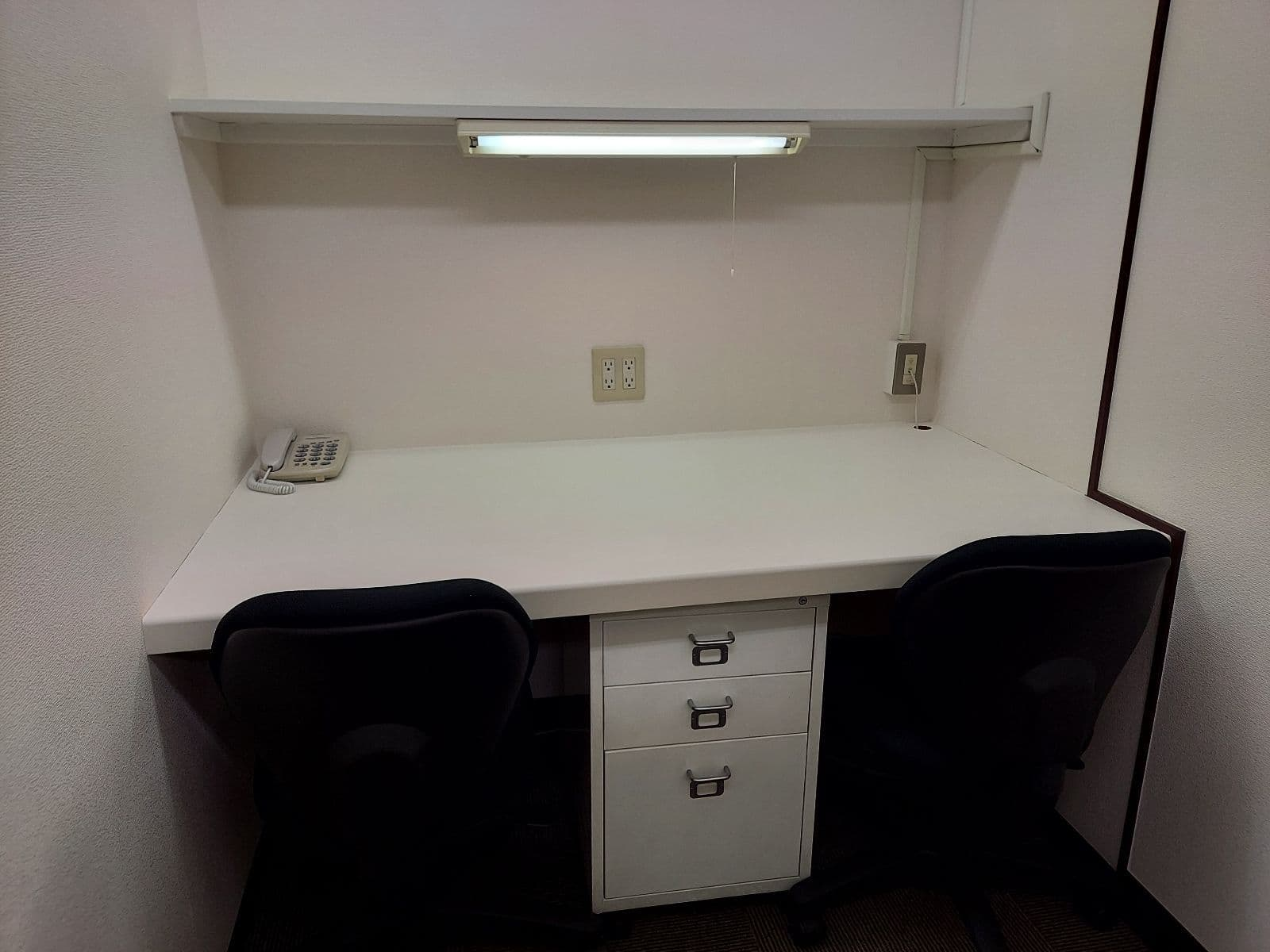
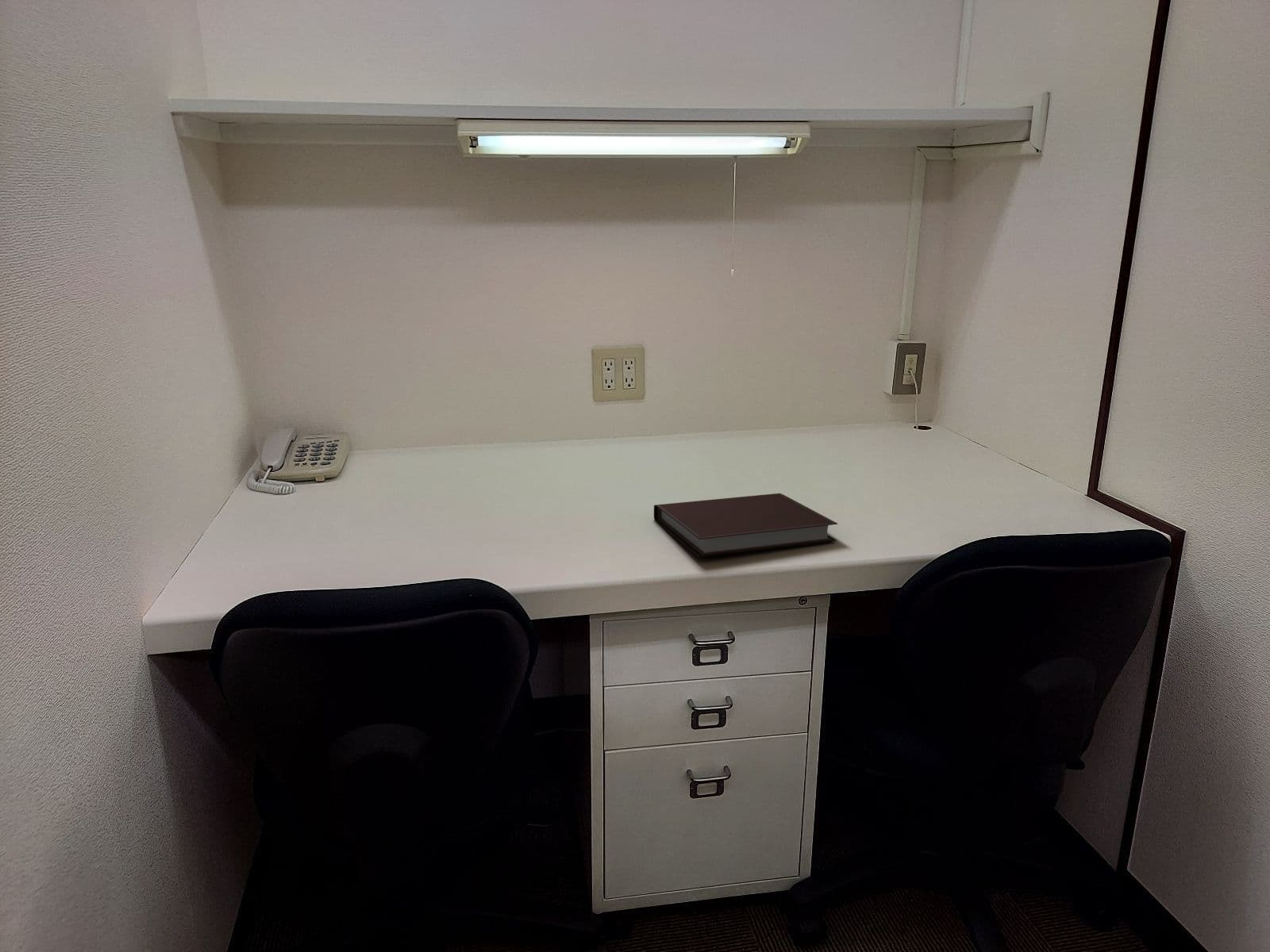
+ notebook (742, 521)
